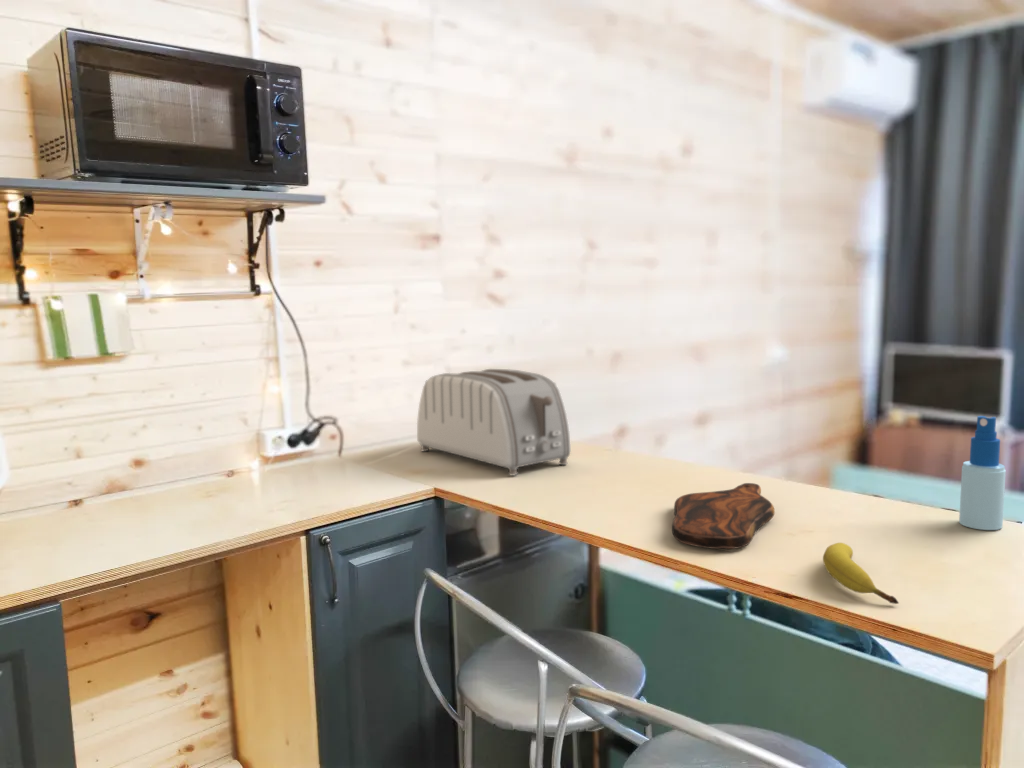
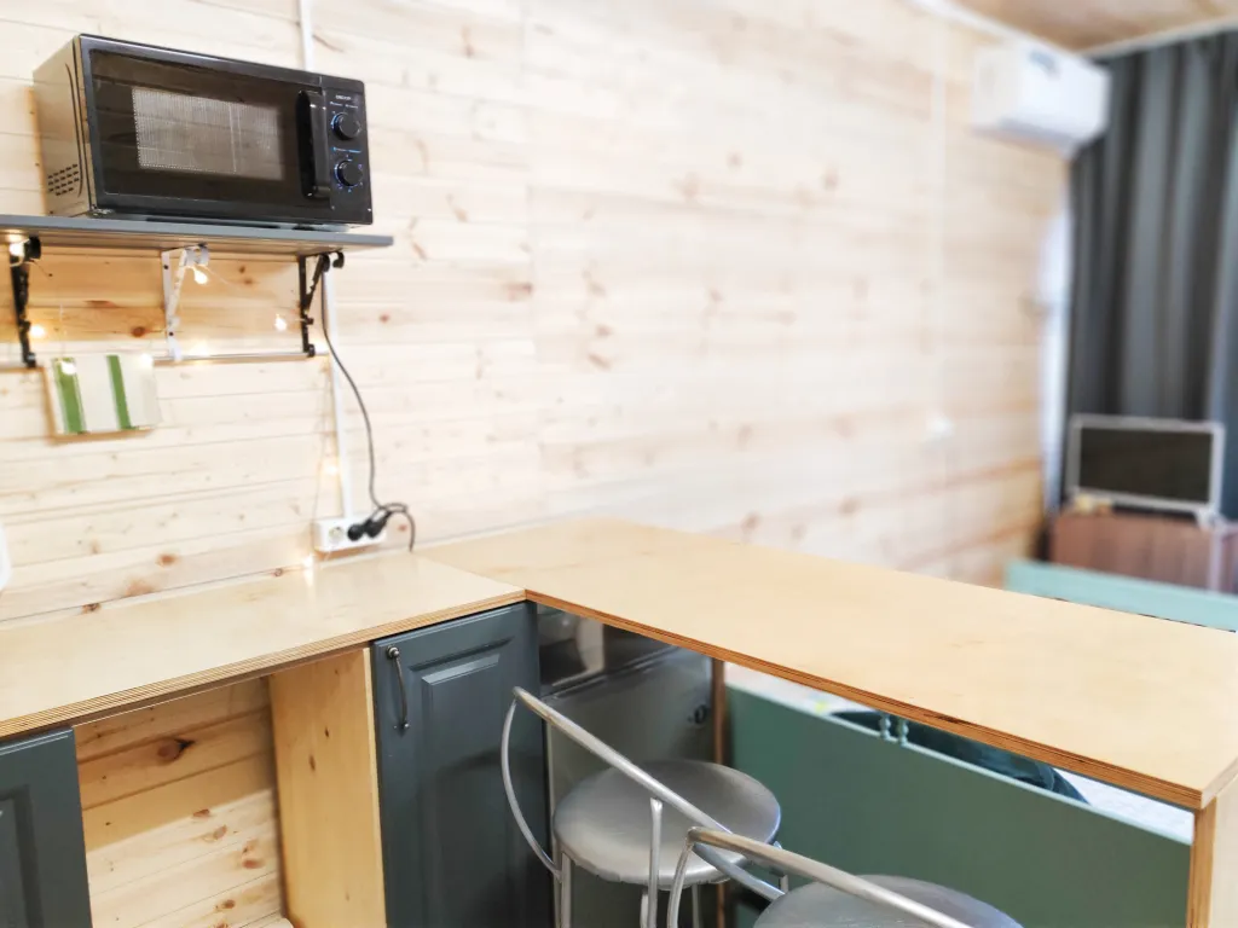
- fruit (850, 563)
- toaster (493, 415)
- spray bottle (983, 470)
- cutting board (722, 510)
